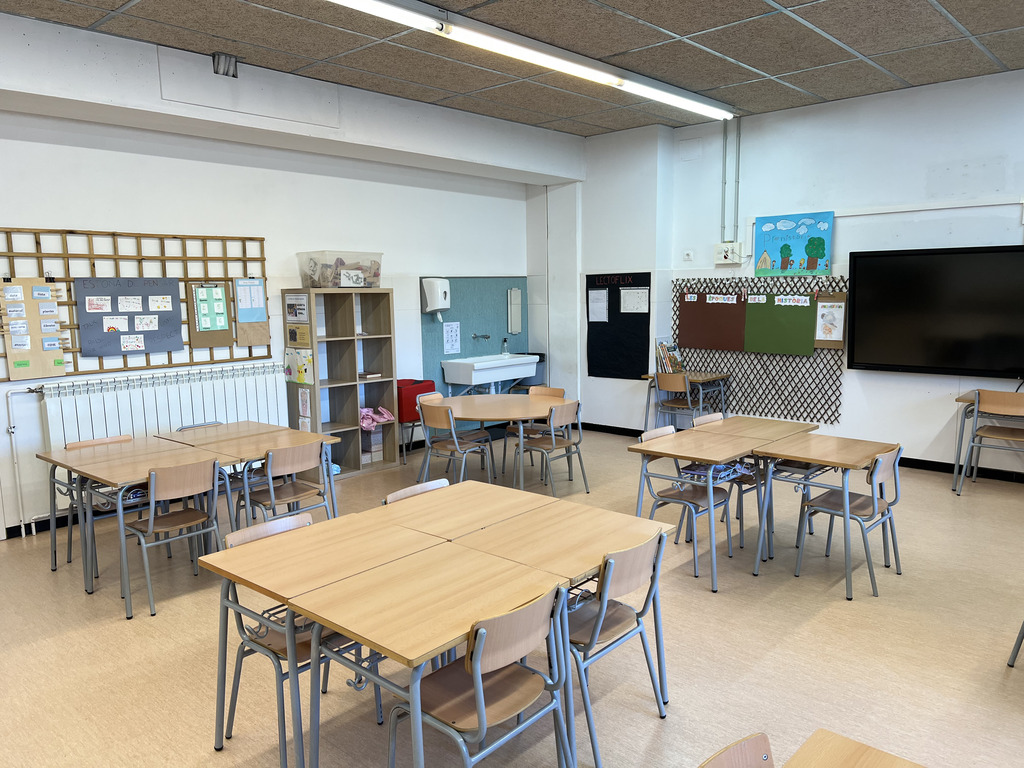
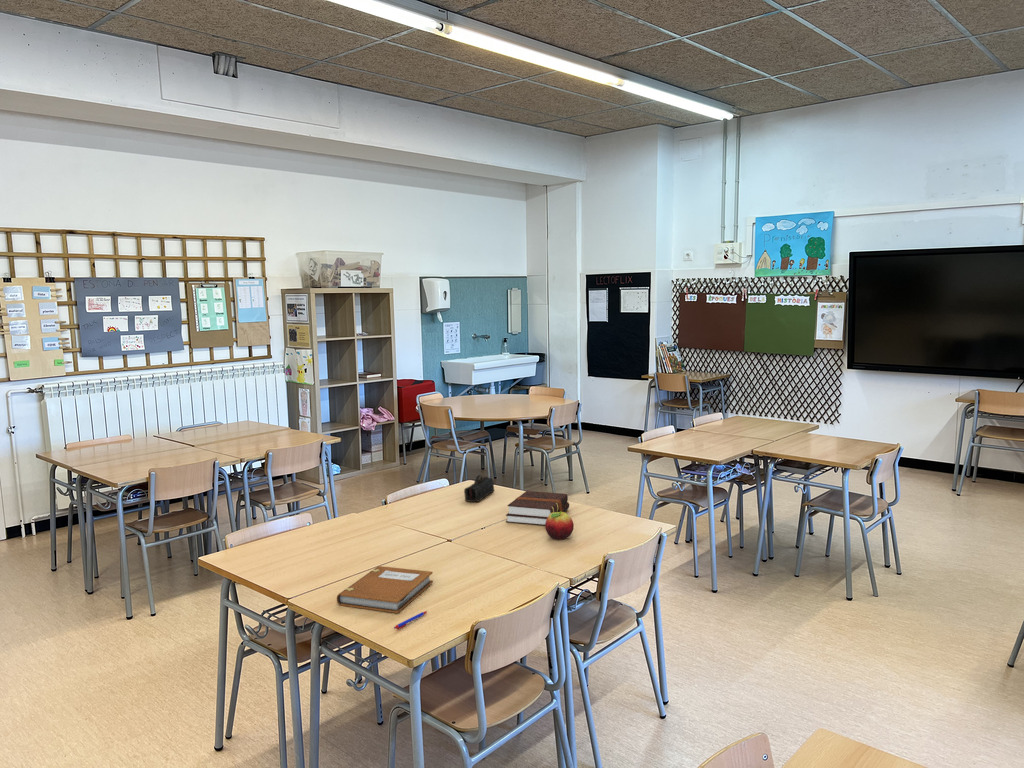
+ fruit (559, 524)
+ pencil case (479, 485)
+ pen (411, 619)
+ notebook (387, 586)
+ hardback book (538, 507)
